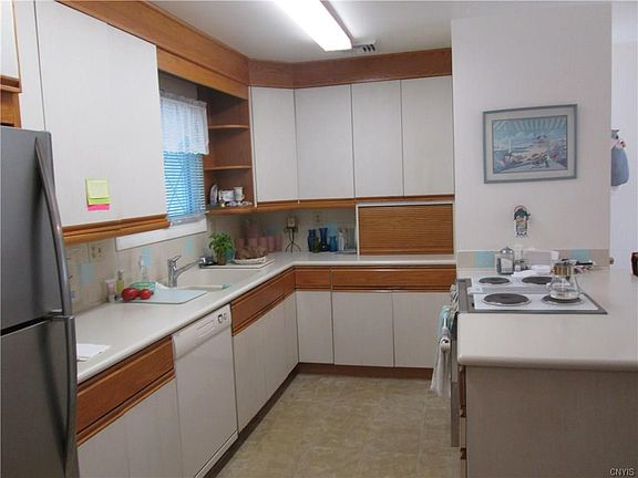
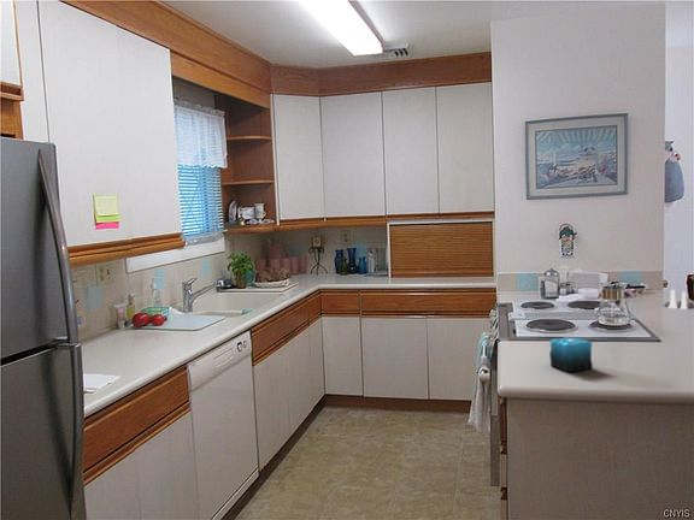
+ salt and pepper shaker set (678, 301)
+ candle (570, 348)
